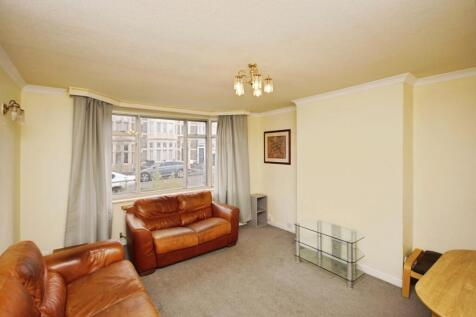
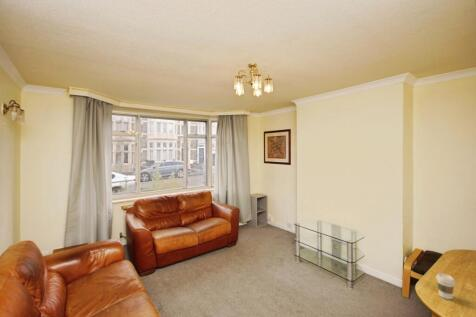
+ coffee cup (445, 286)
